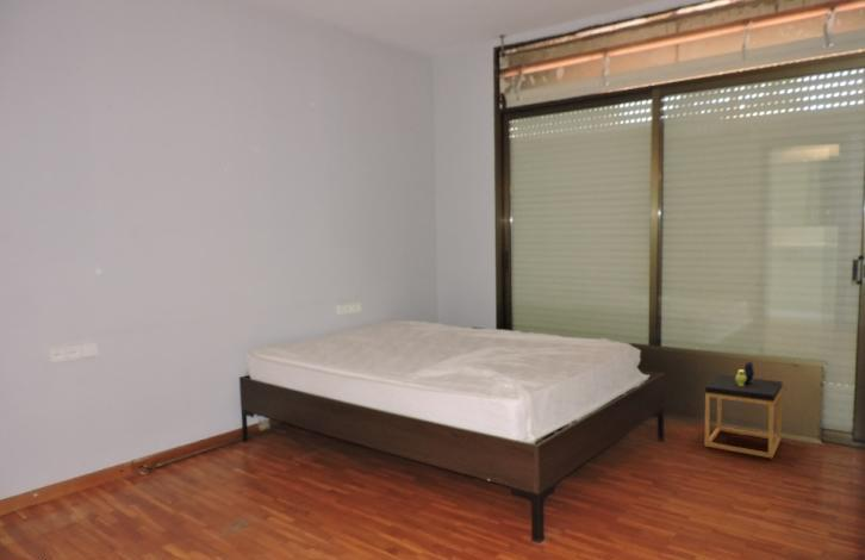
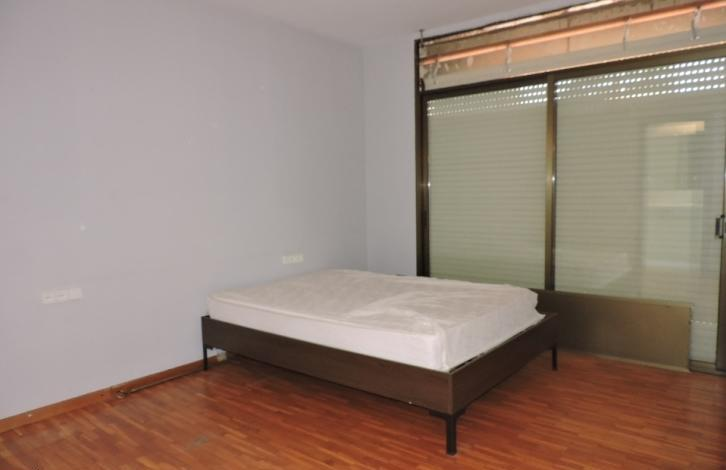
- side table (743, 400)
